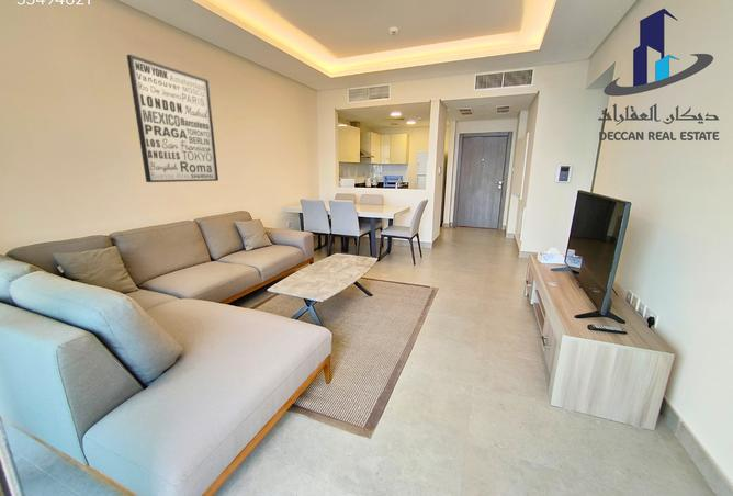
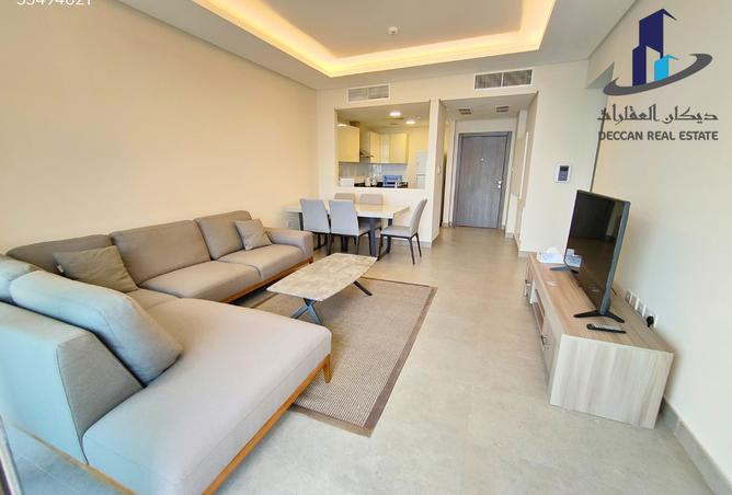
- wall art (179, 127)
